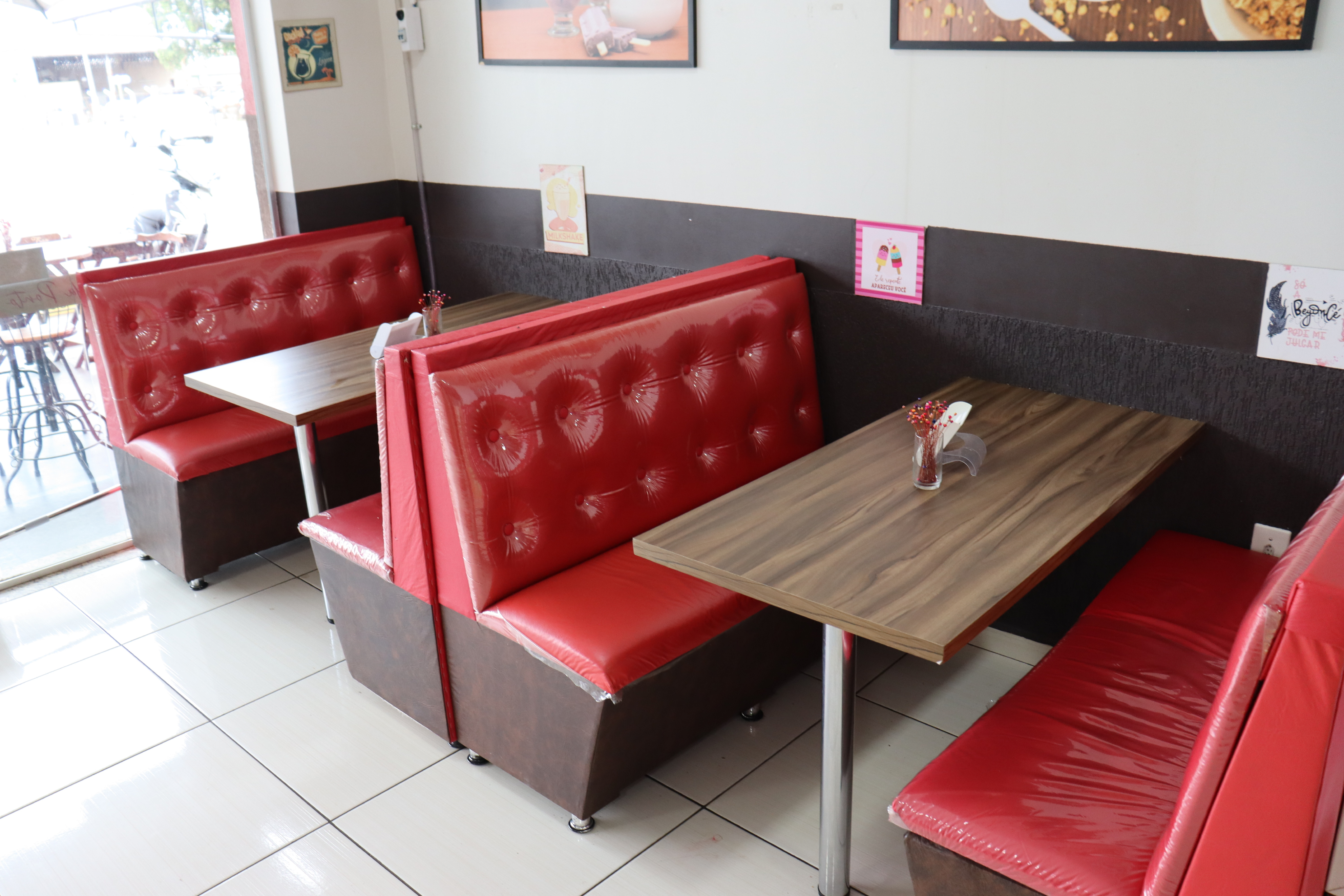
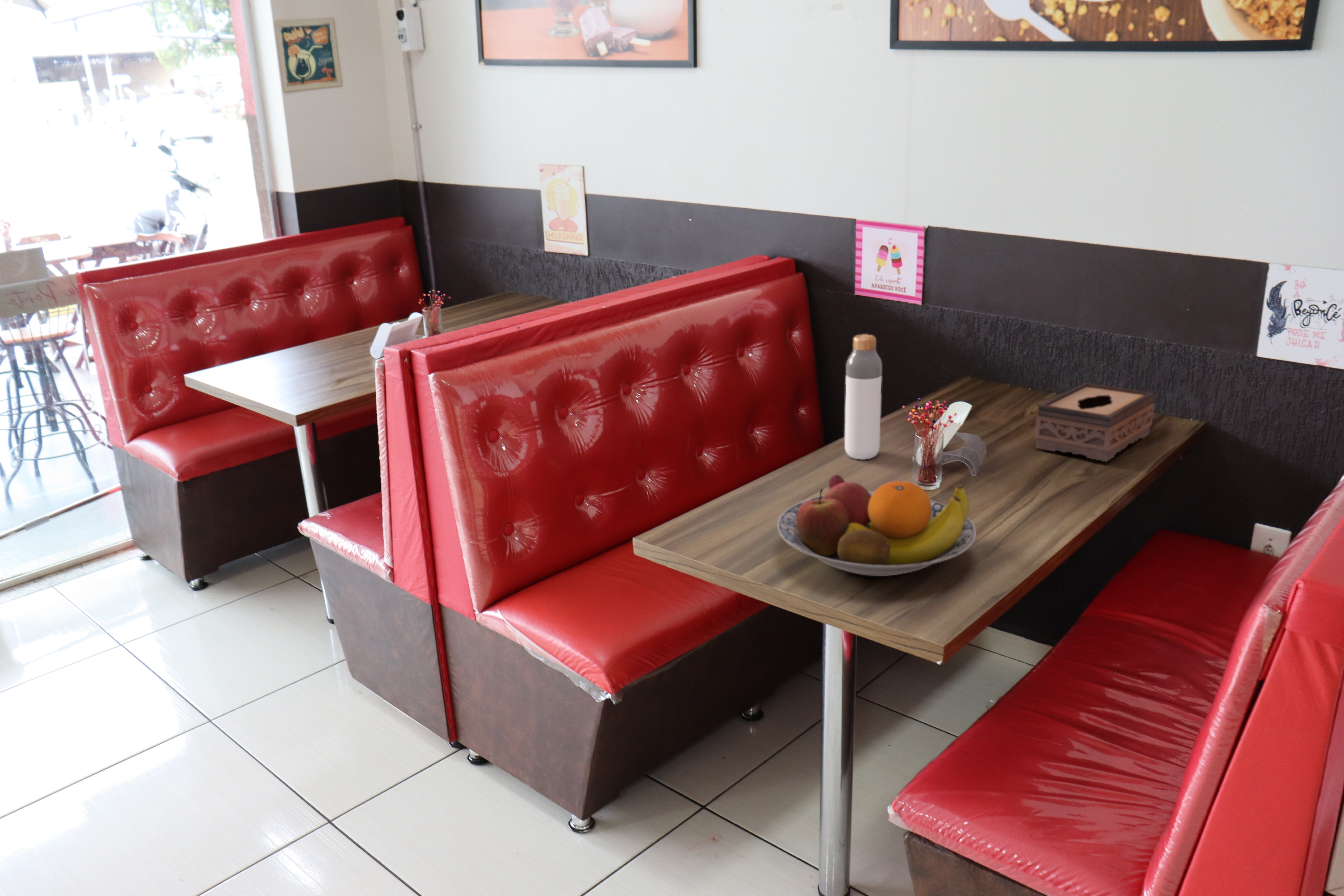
+ fruit bowl (875, 518)
+ bottle (863, 397)
+ tissue box (1095, 420)
